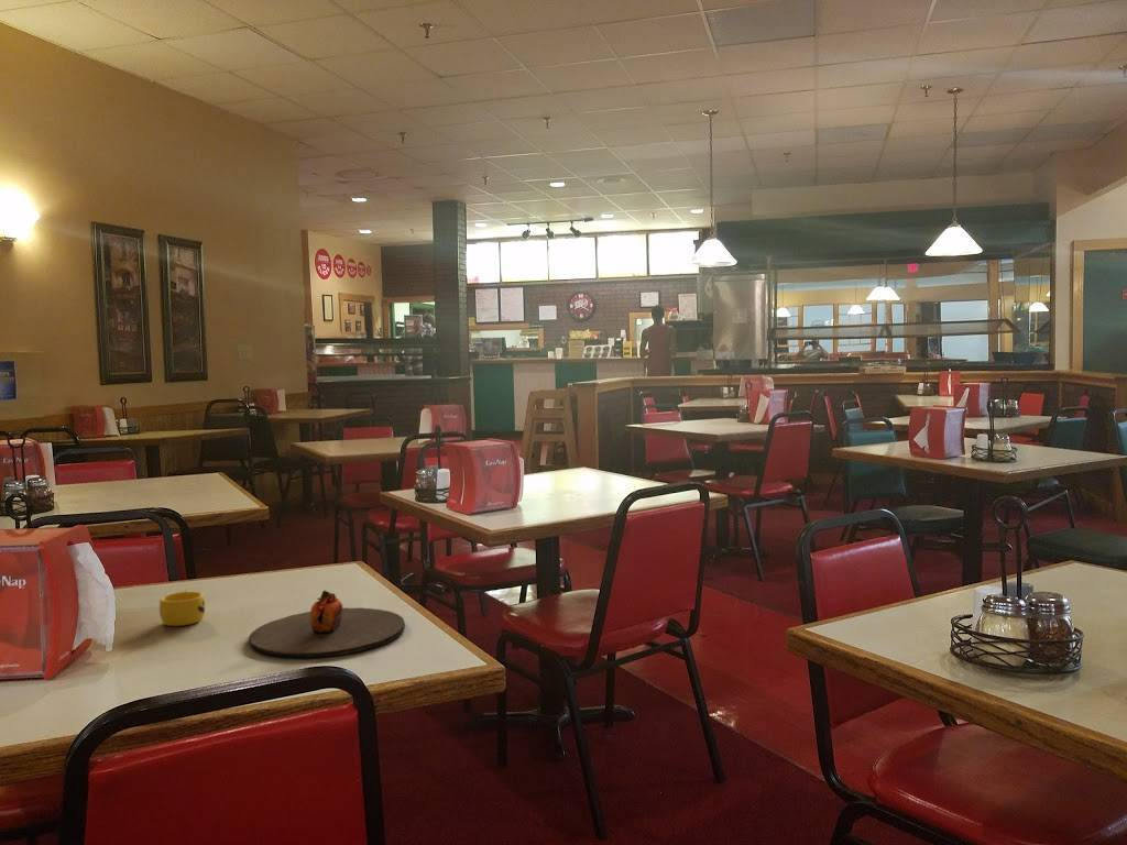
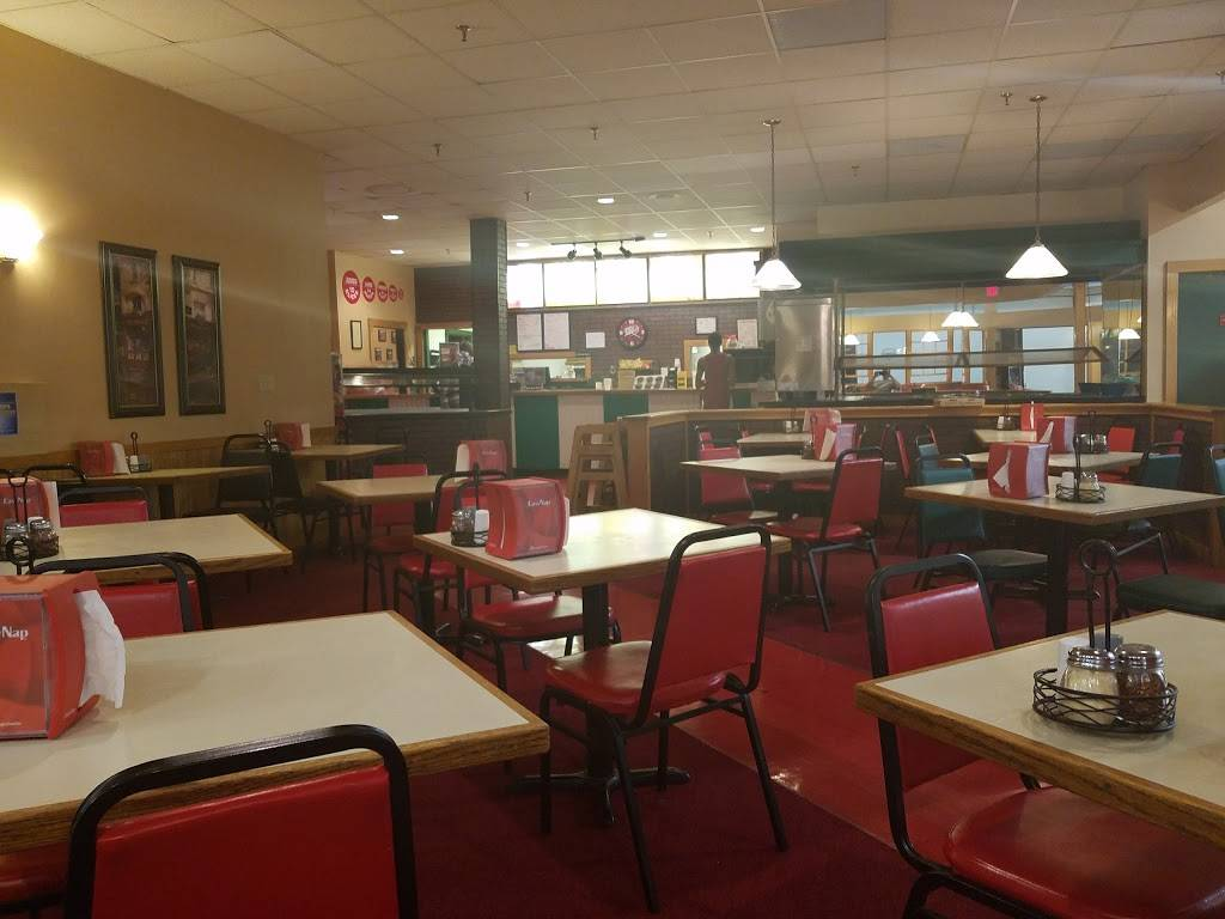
- plate (327, 612)
- cup (183, 606)
